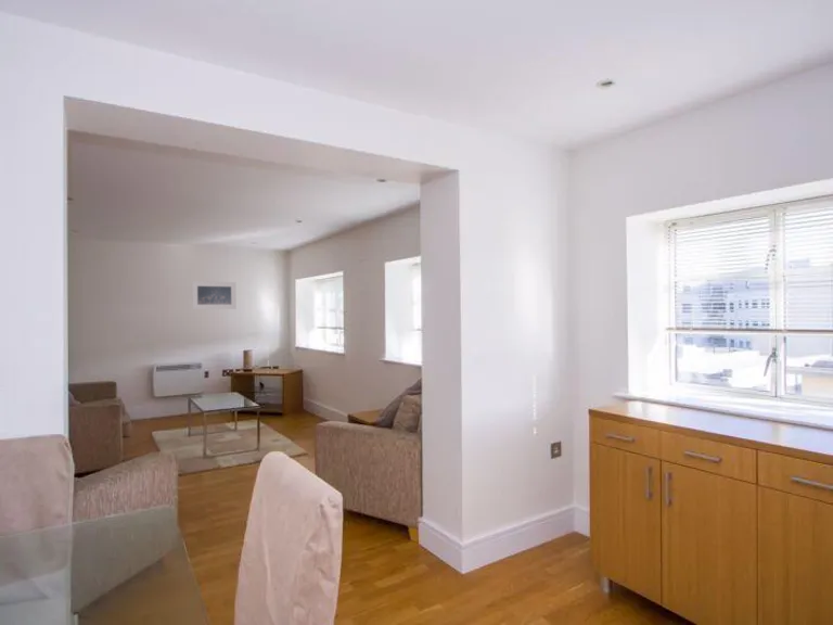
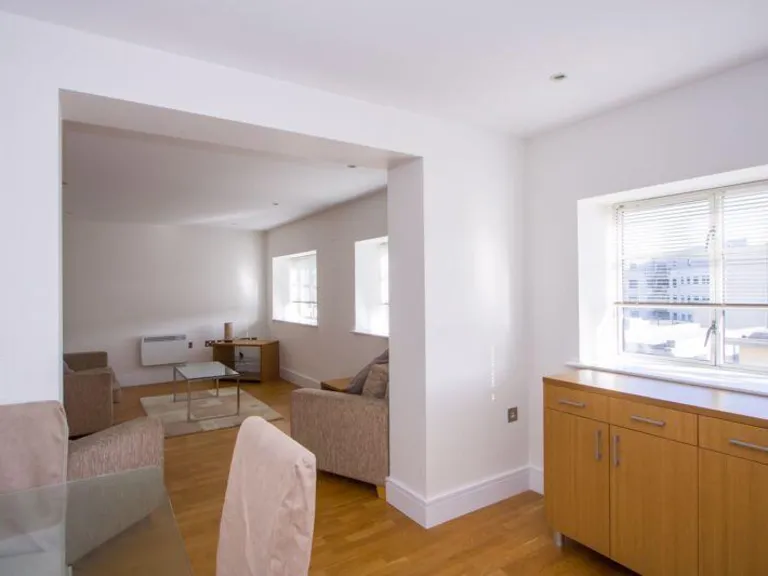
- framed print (214, 295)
